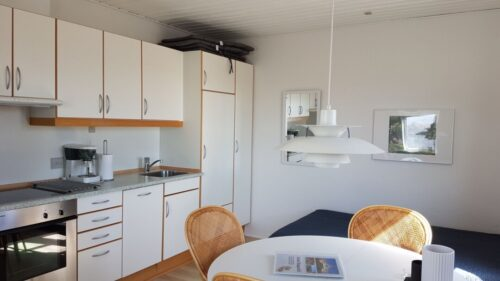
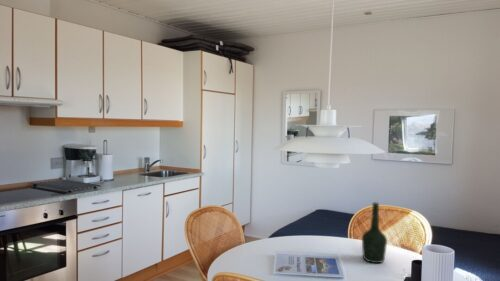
+ bottle (374, 231)
